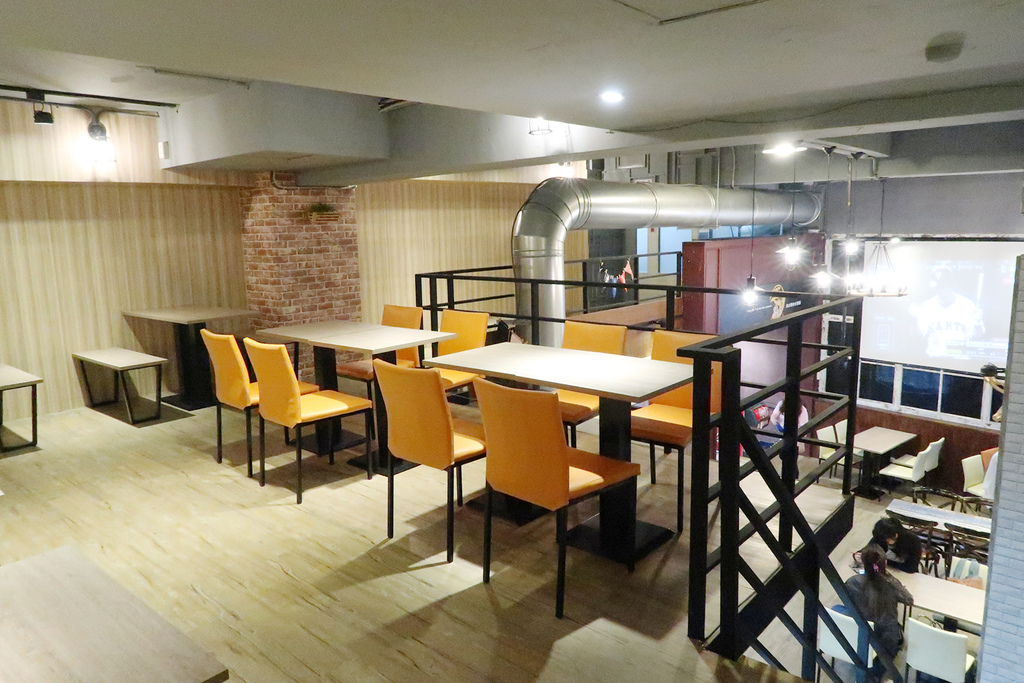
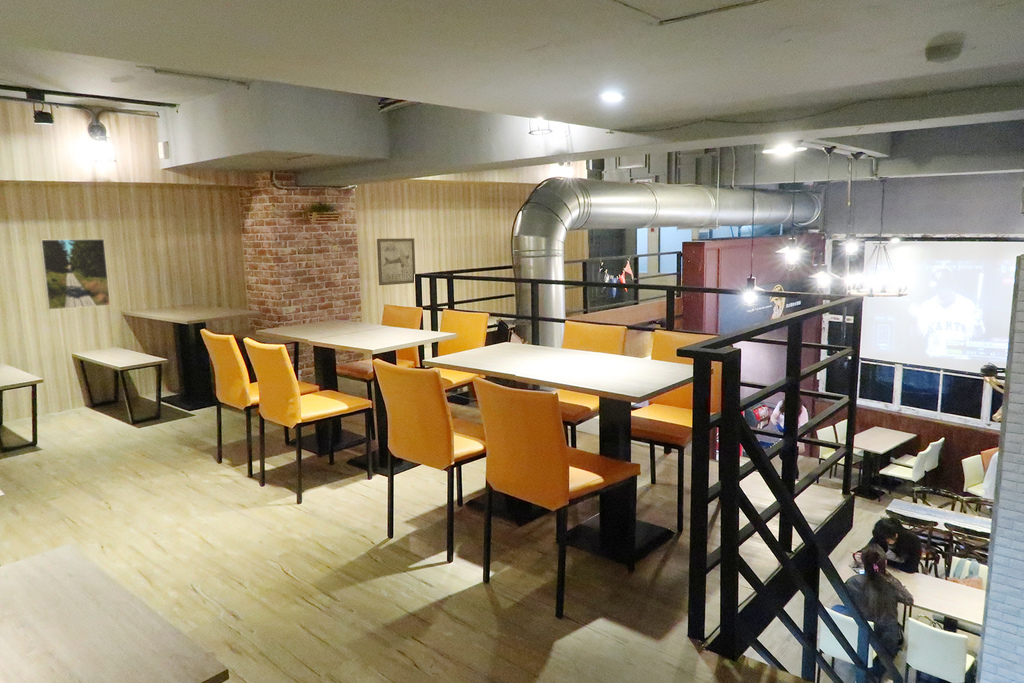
+ wall art (396, 261)
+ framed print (76, 273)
